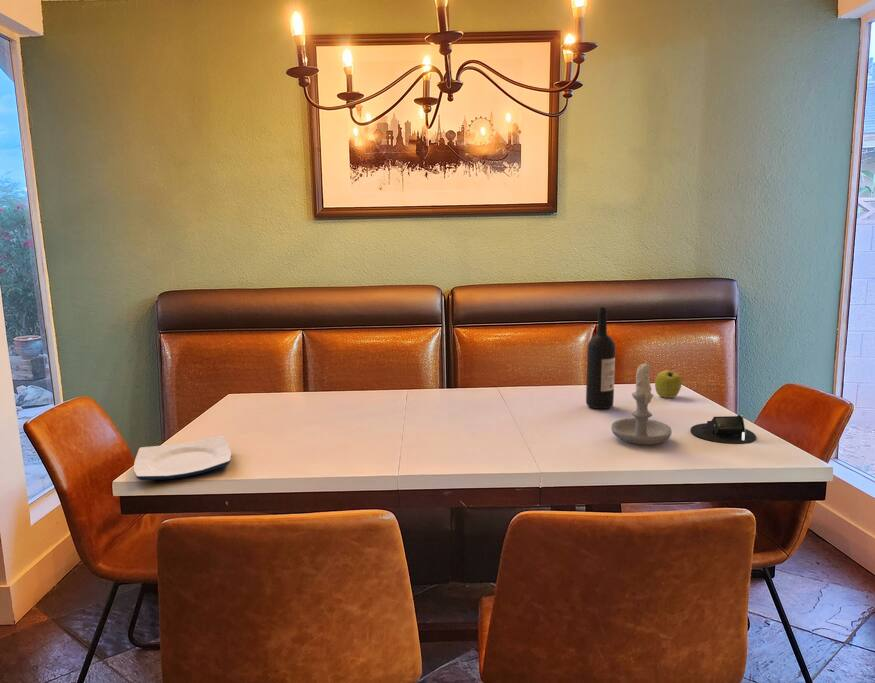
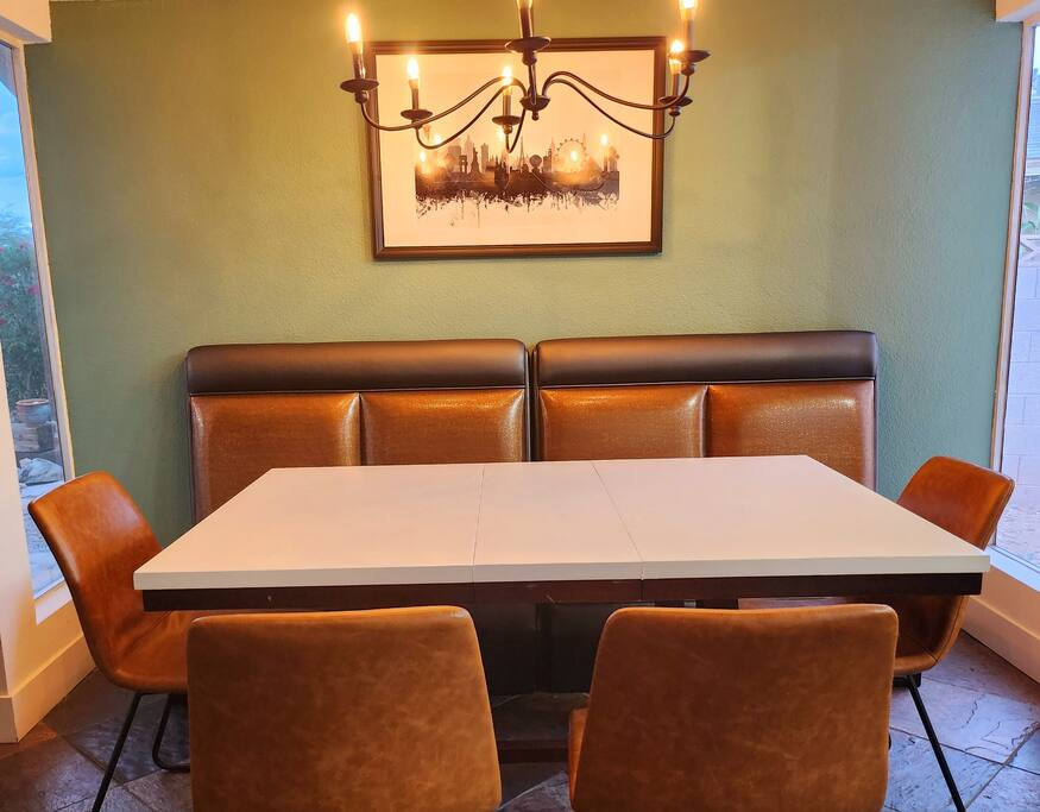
- smartphone (723, 423)
- apple (668, 382)
- wine bottle (601, 357)
- plate (183, 459)
- candle (642, 400)
